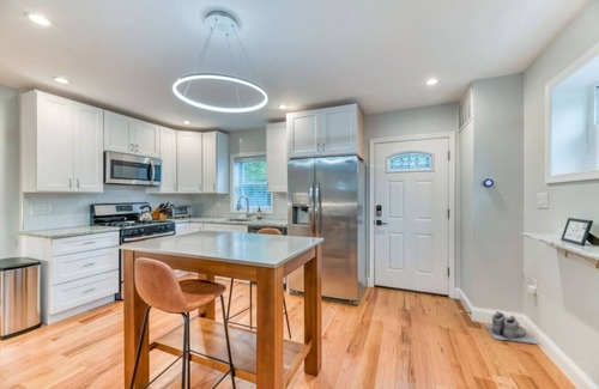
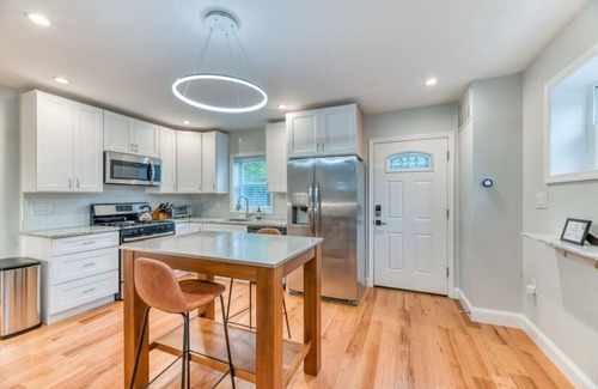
- boots (509, 323)
